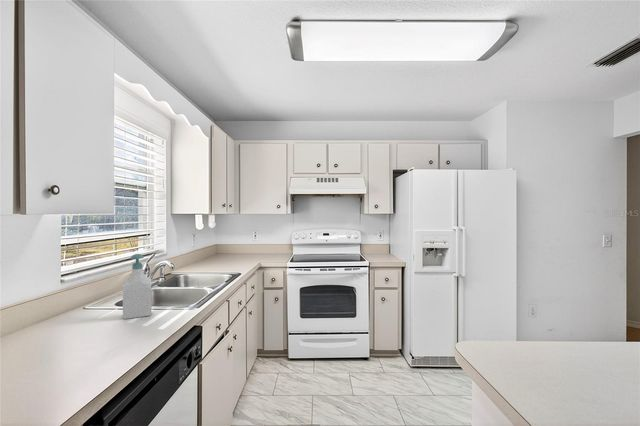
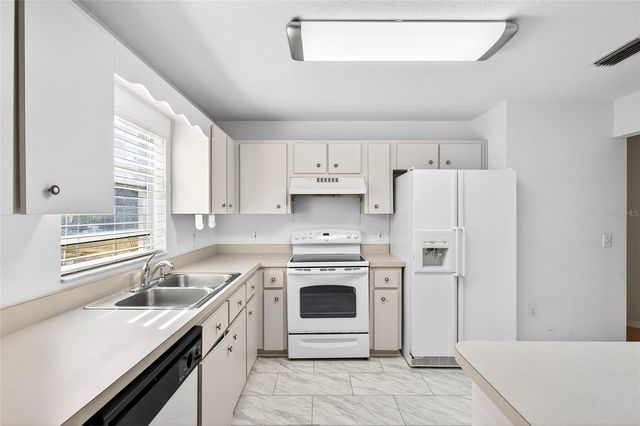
- soap bottle (137, 284)
